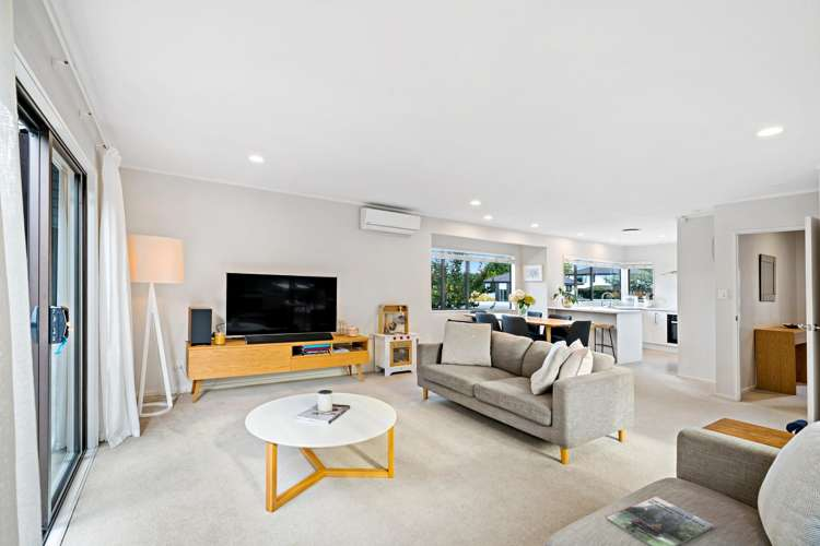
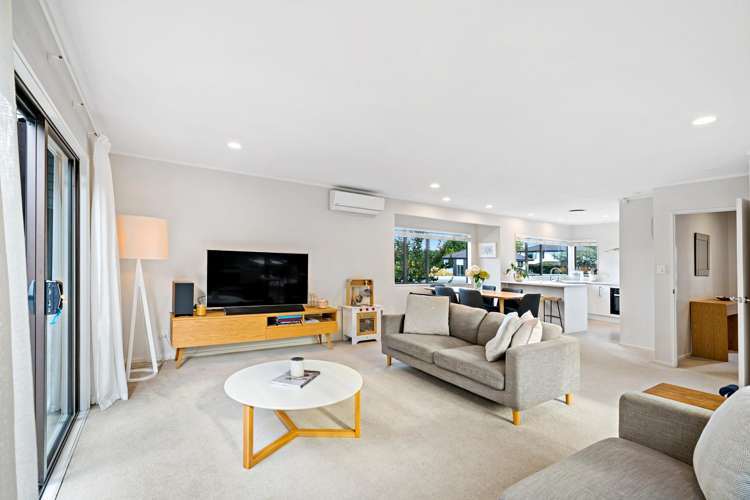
- magazine (658, 521)
